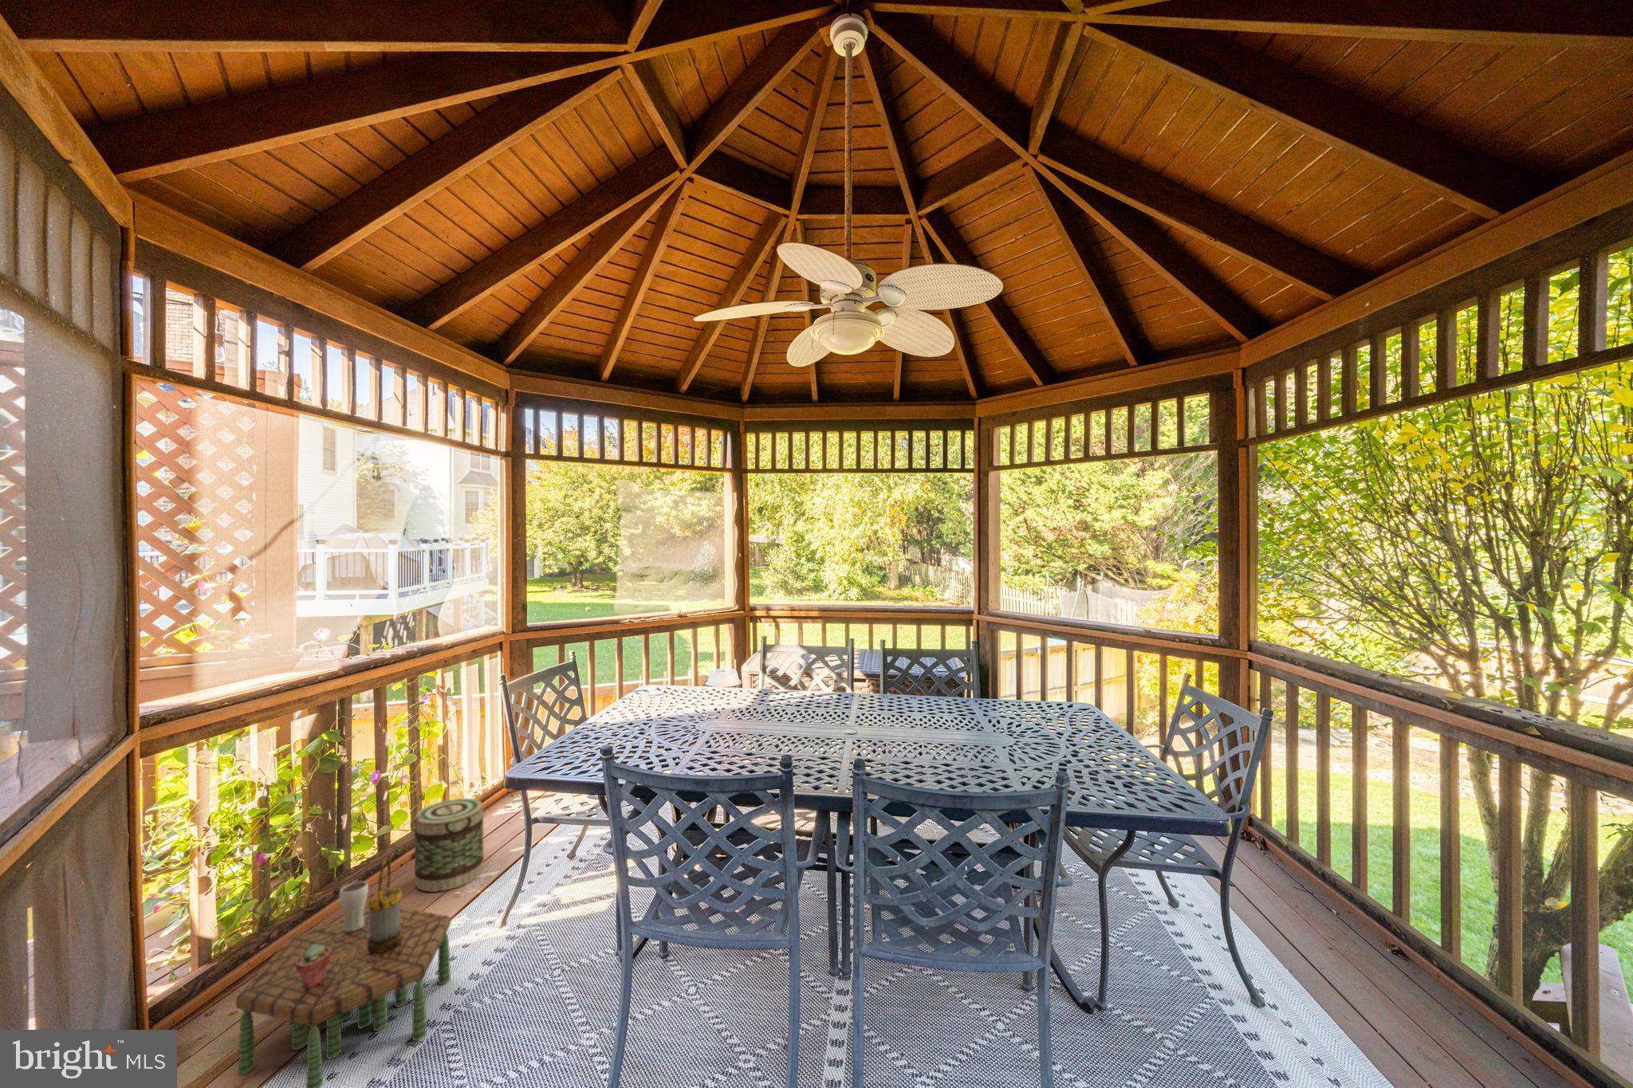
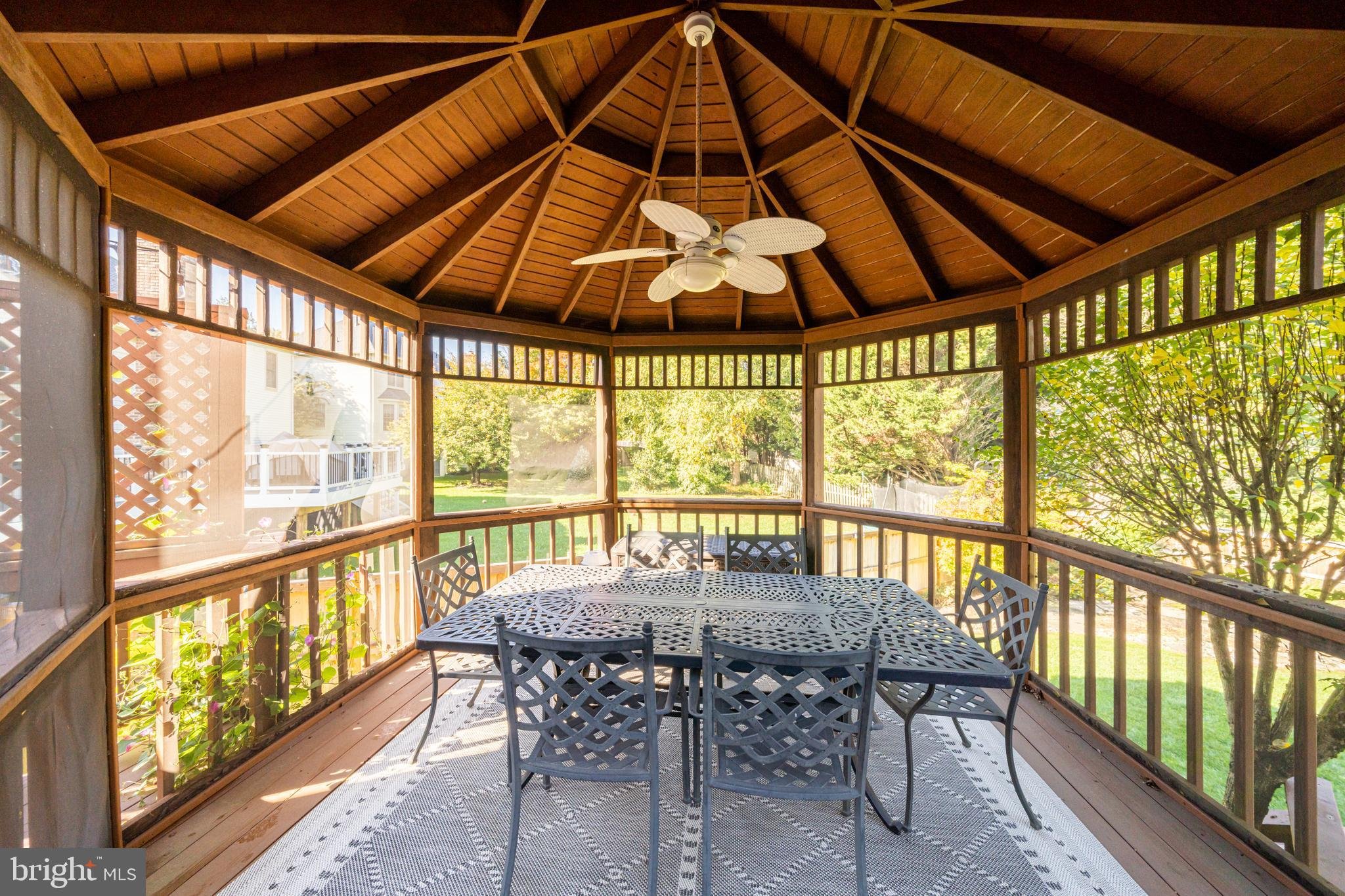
- potted succulent (313, 962)
- basket (447, 841)
- side table (353, 986)
- drinking glass (355, 906)
- lantern (385, 901)
